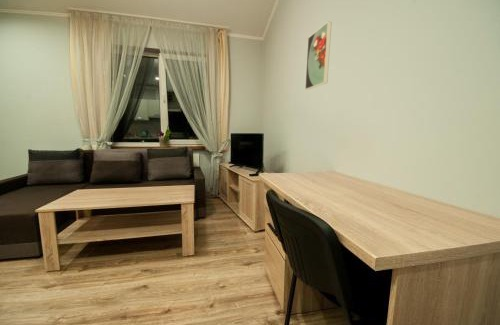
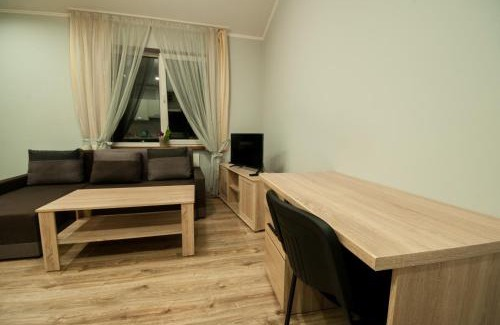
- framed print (317, 59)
